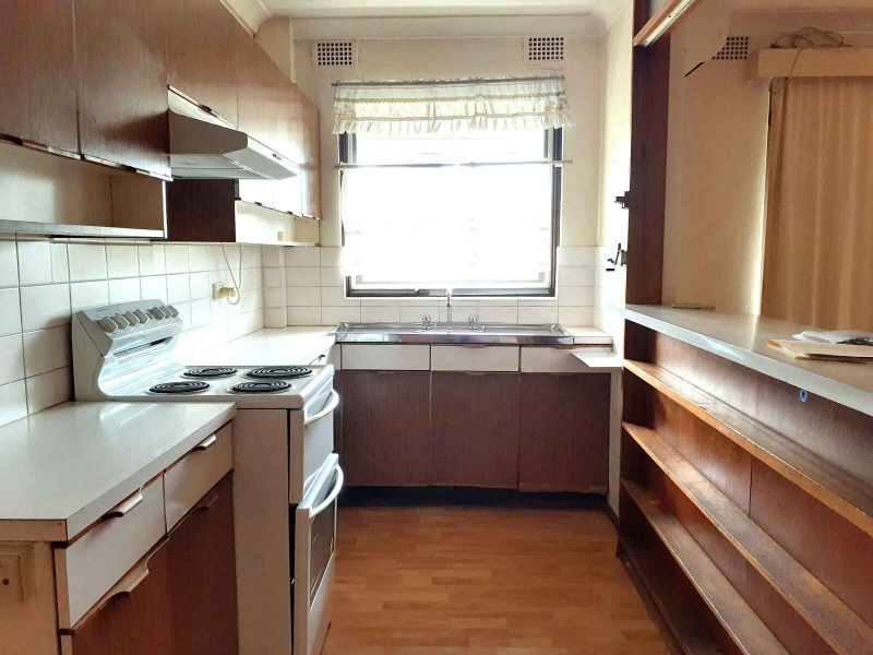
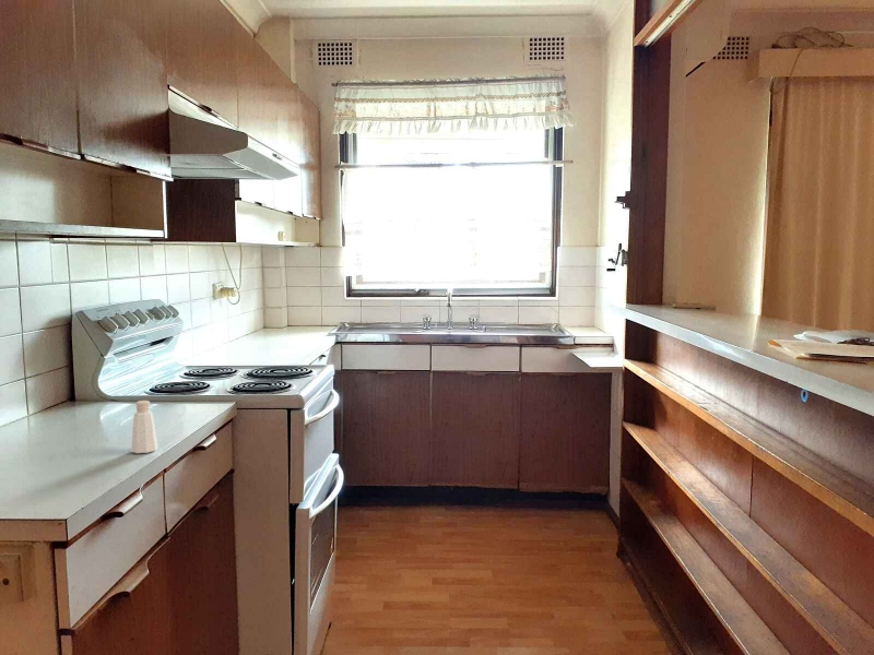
+ pepper shaker (143, 426)
